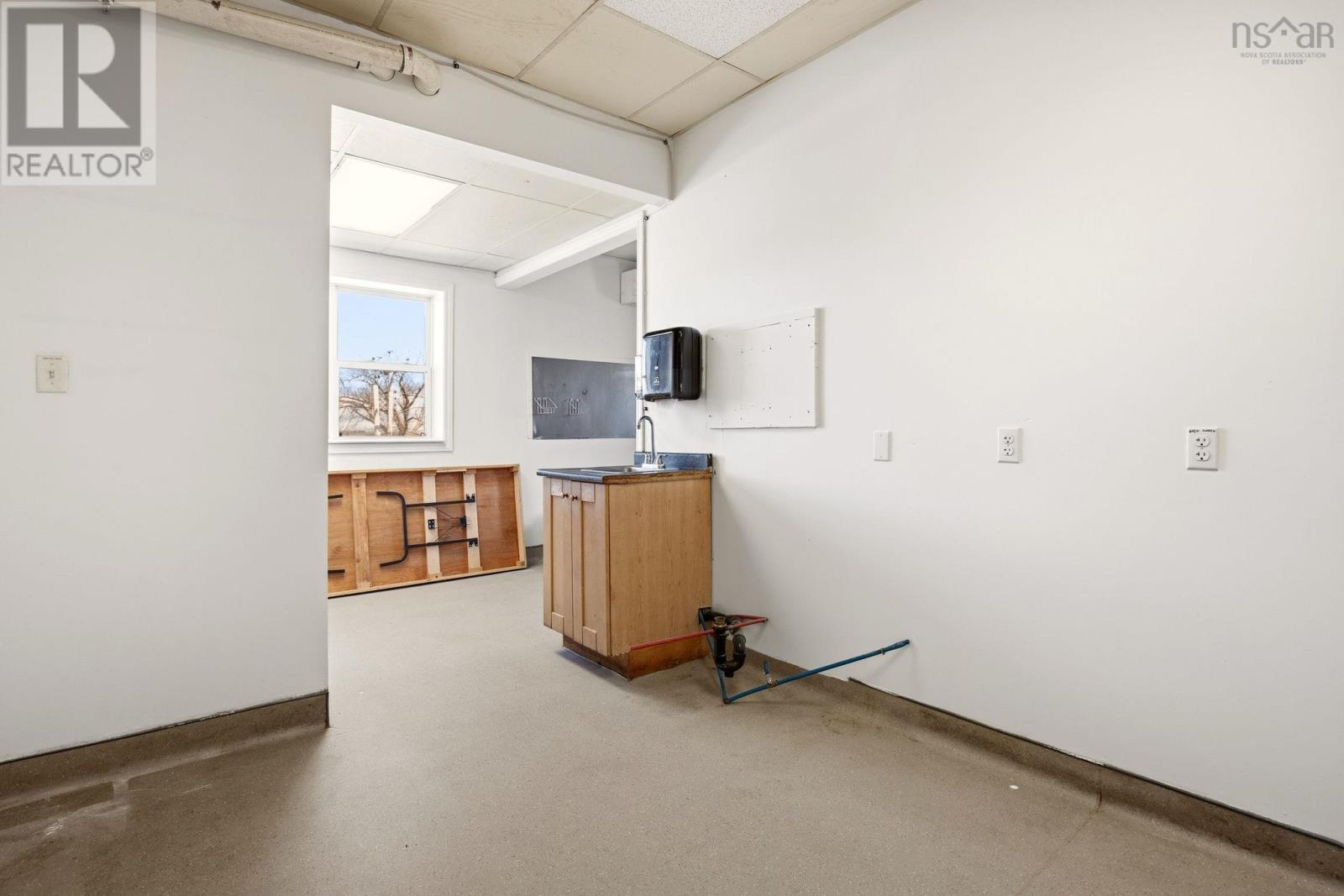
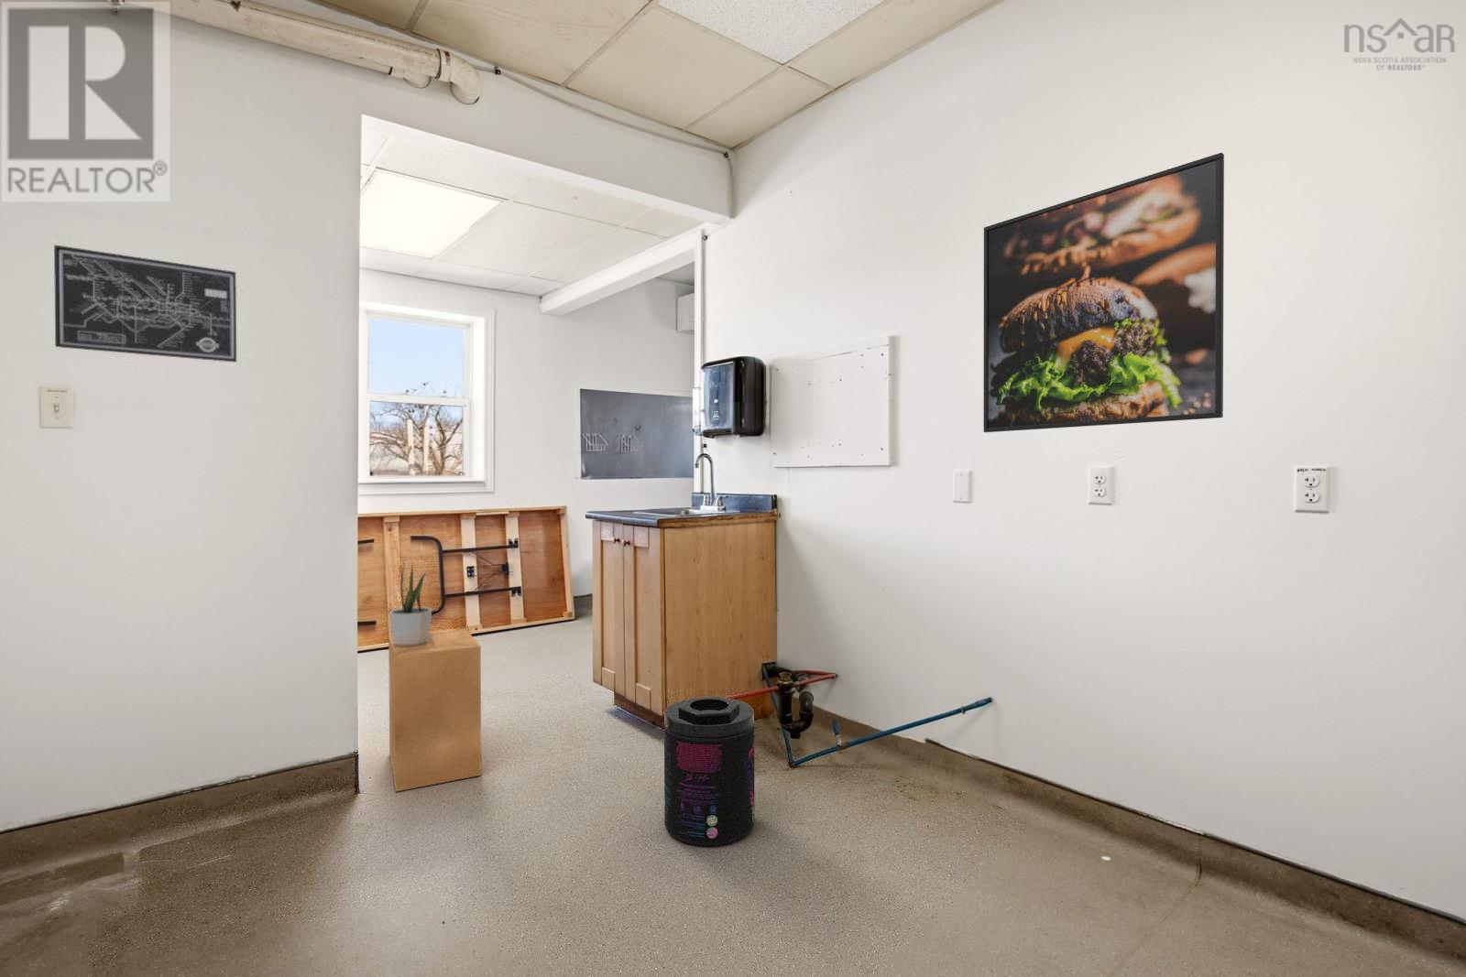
+ cardboard box (433, 702)
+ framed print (1089, 311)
+ supplement container (709, 764)
+ wall art (151, 306)
+ potted plant (410, 598)
